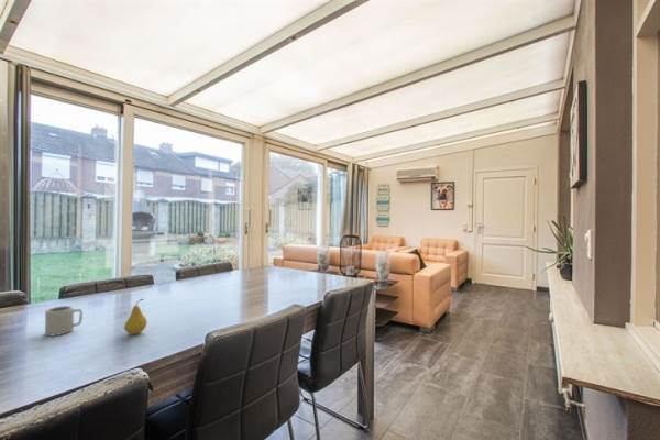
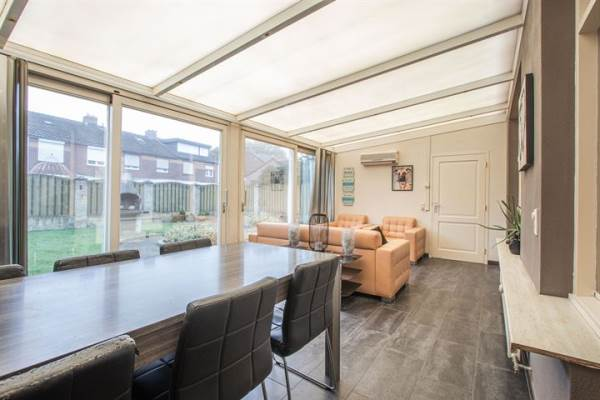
- cup (64, 319)
- fruit (135, 316)
